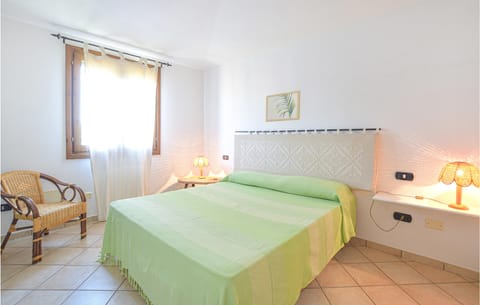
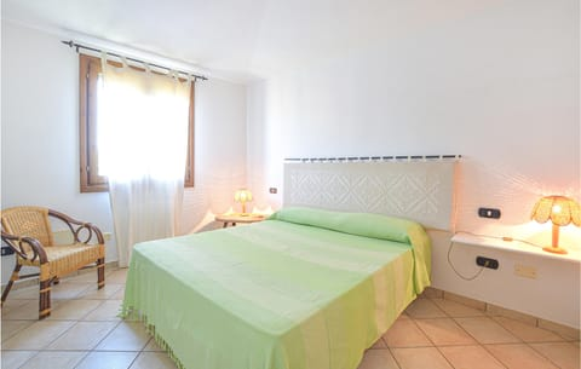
- wall art (282, 107)
